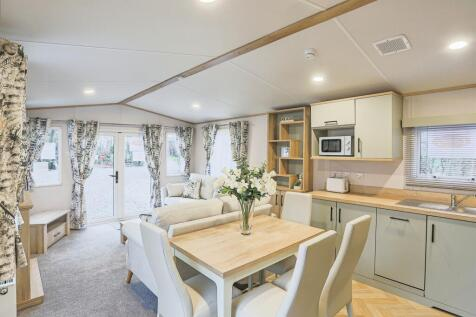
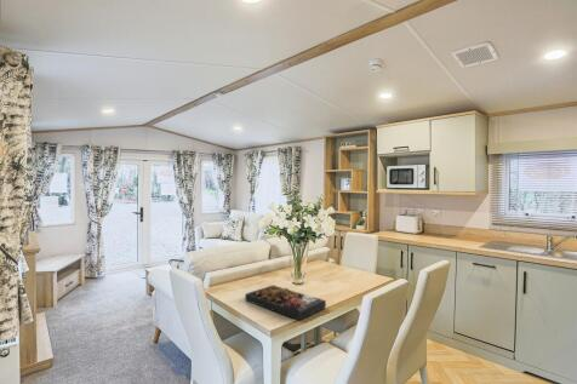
+ food platter (284, 296)
